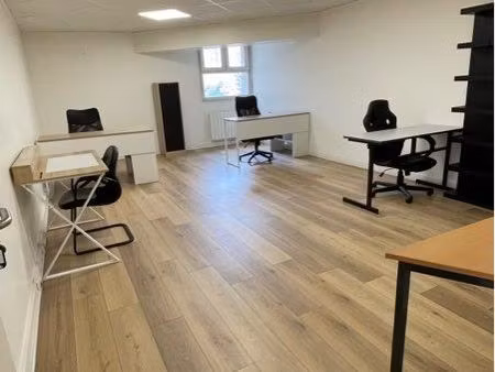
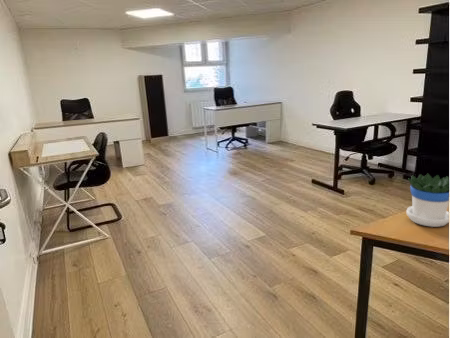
+ flowerpot (430, 200)
